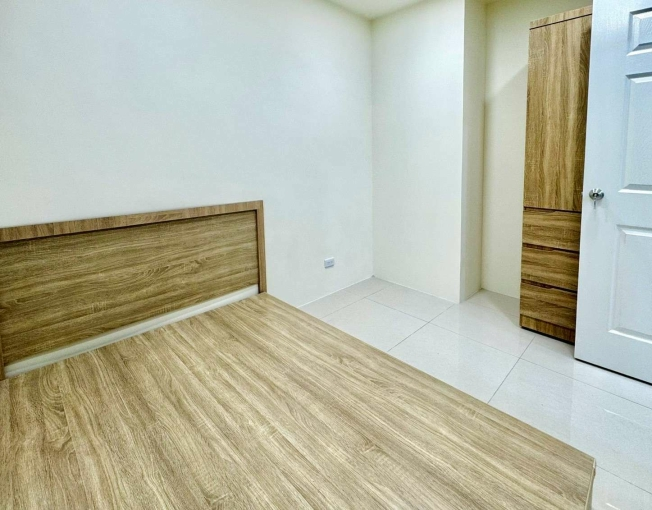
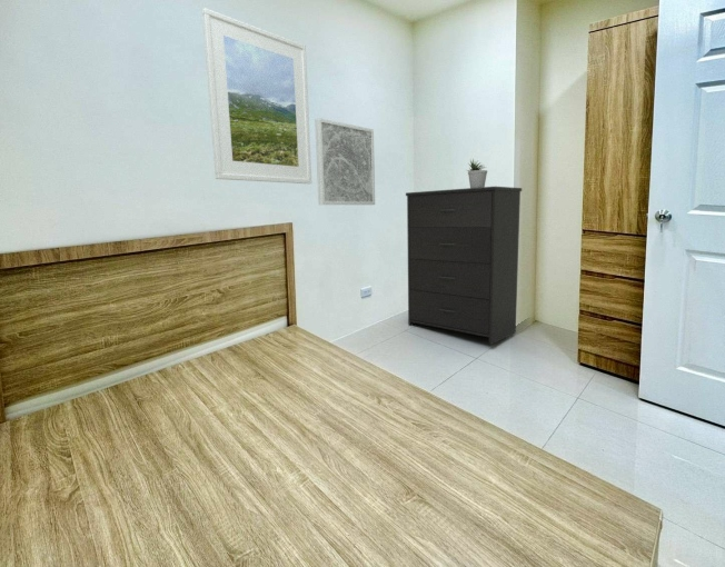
+ dresser (460, 261)
+ potted plant (476, 173)
+ wall art (347, 165)
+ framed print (264, 107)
